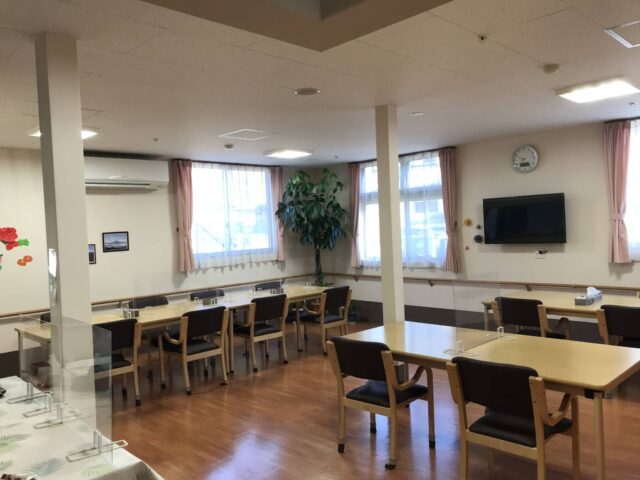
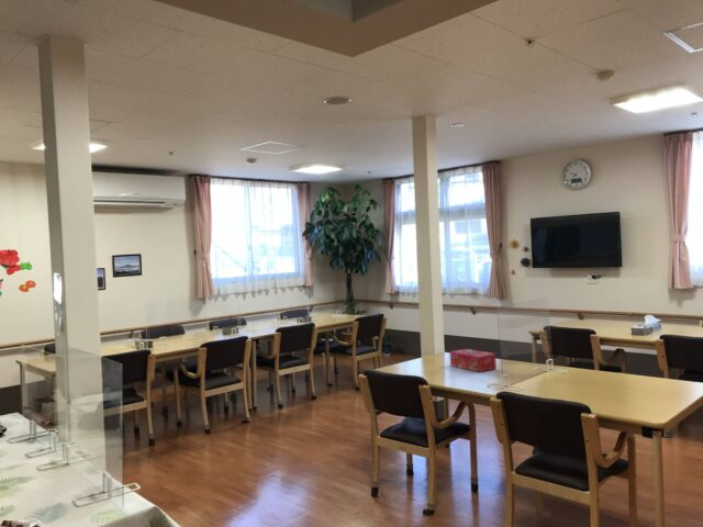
+ tissue box (472, 359)
